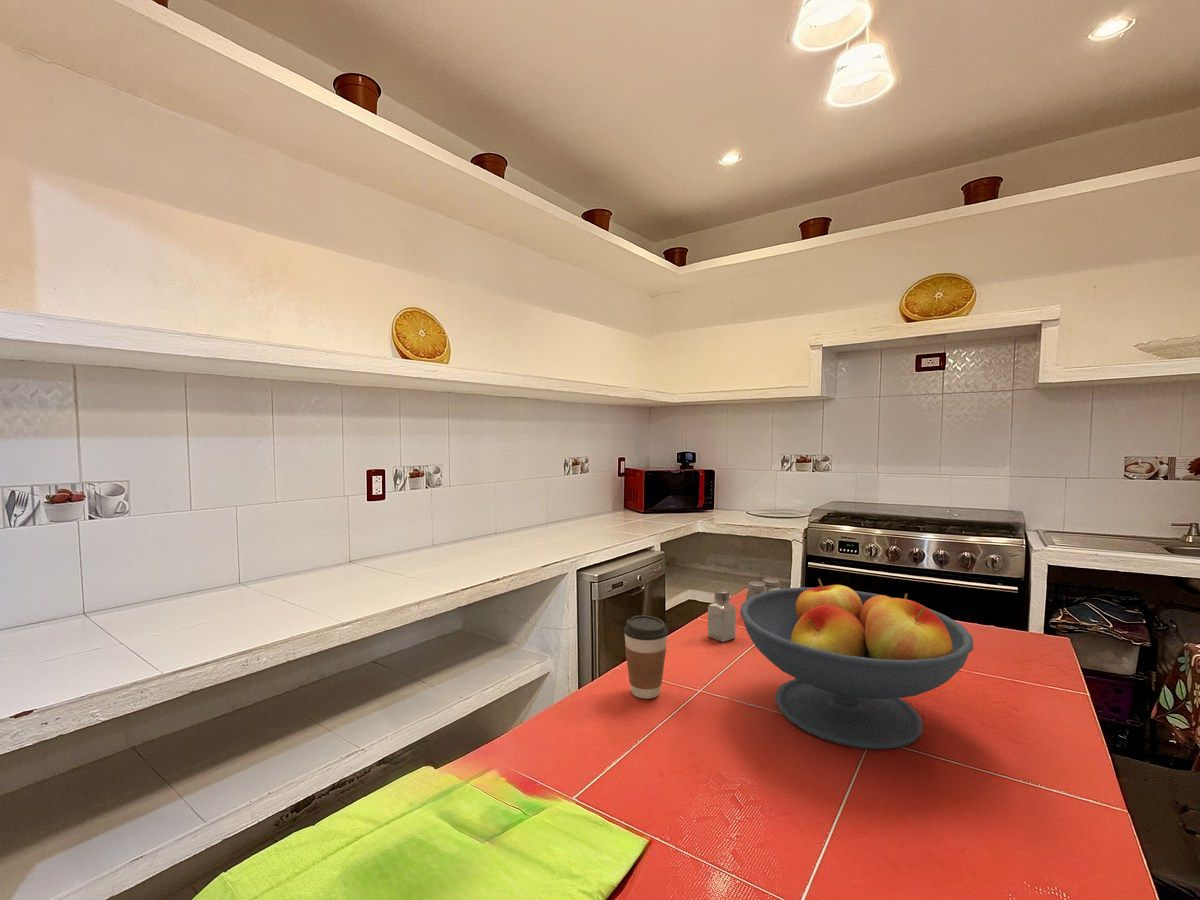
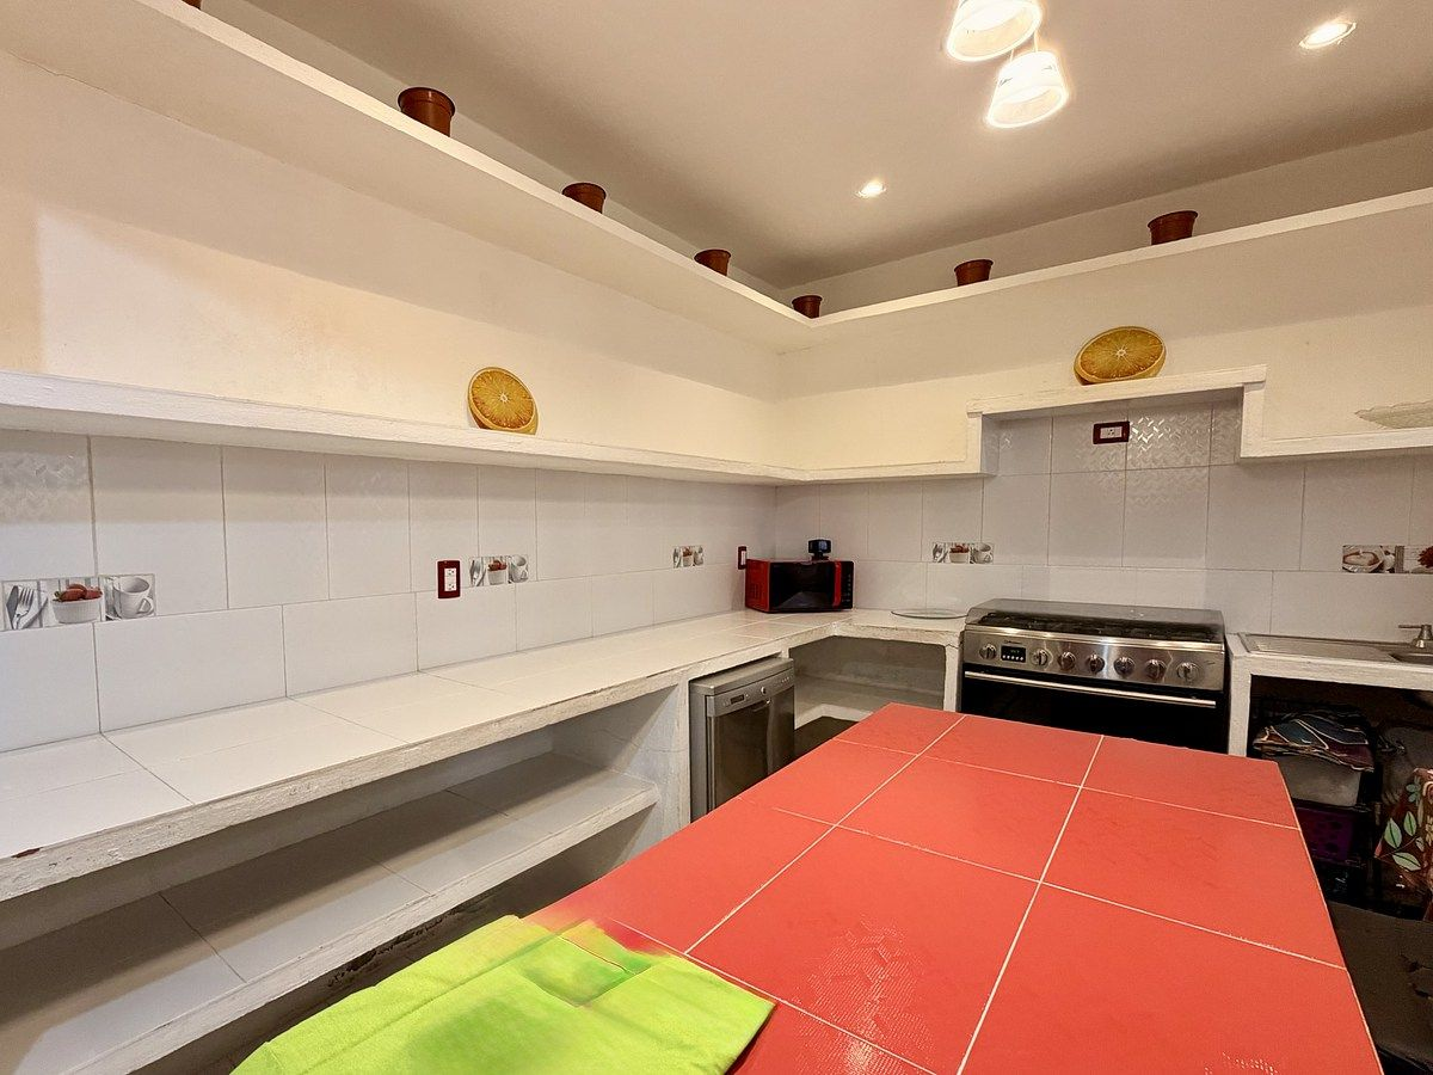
- fruit bowl (846, 648)
- saltshaker (721, 613)
- salt and pepper shaker (762, 592)
- coffee cup (645, 657)
